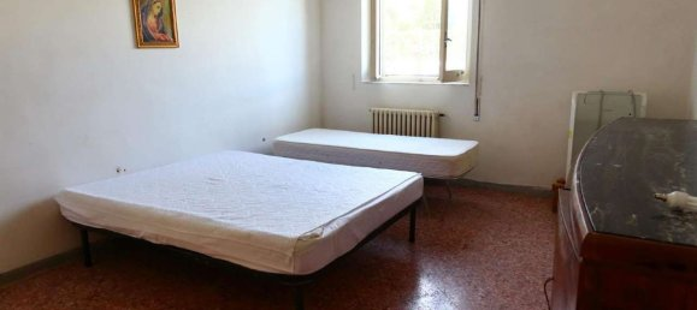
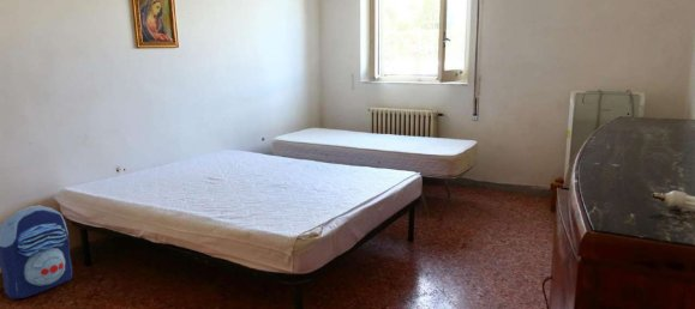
+ backpack (35, 247)
